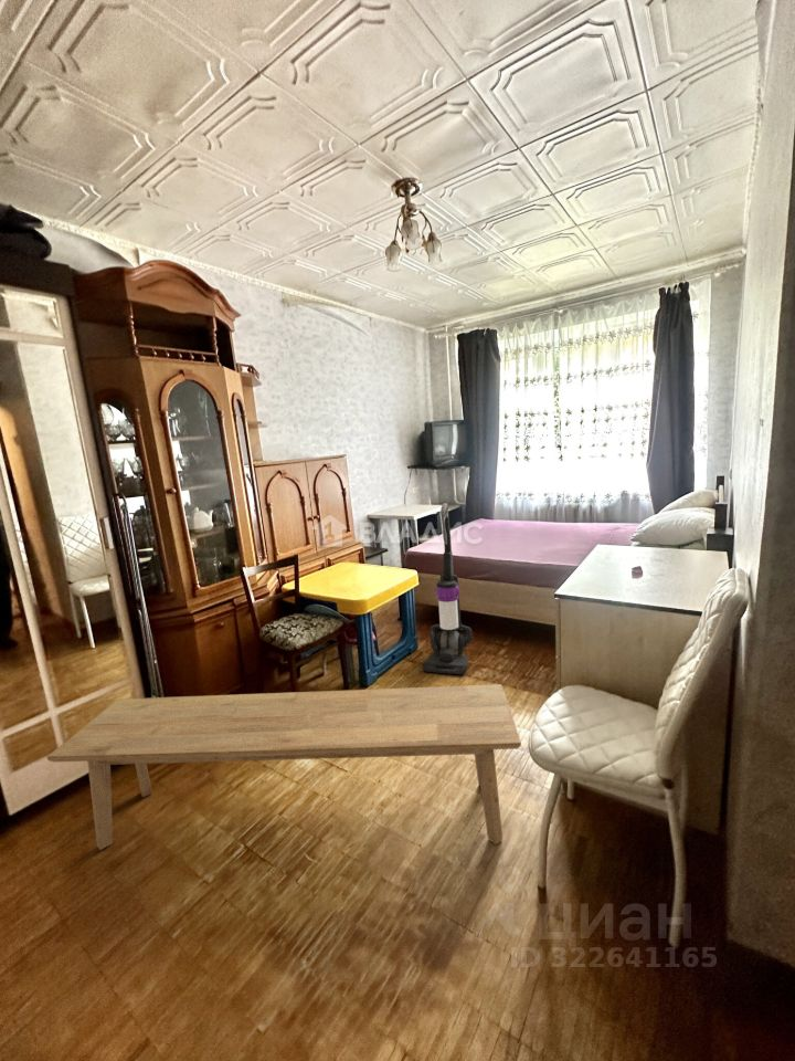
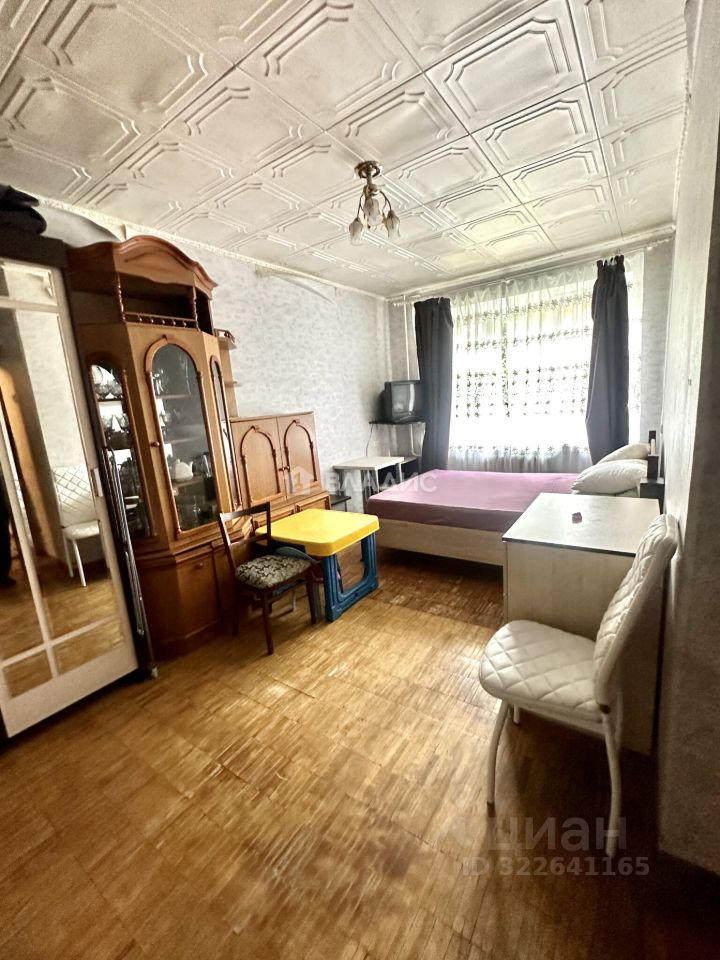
- vacuum cleaner (445, 585)
- bench (296, 758)
